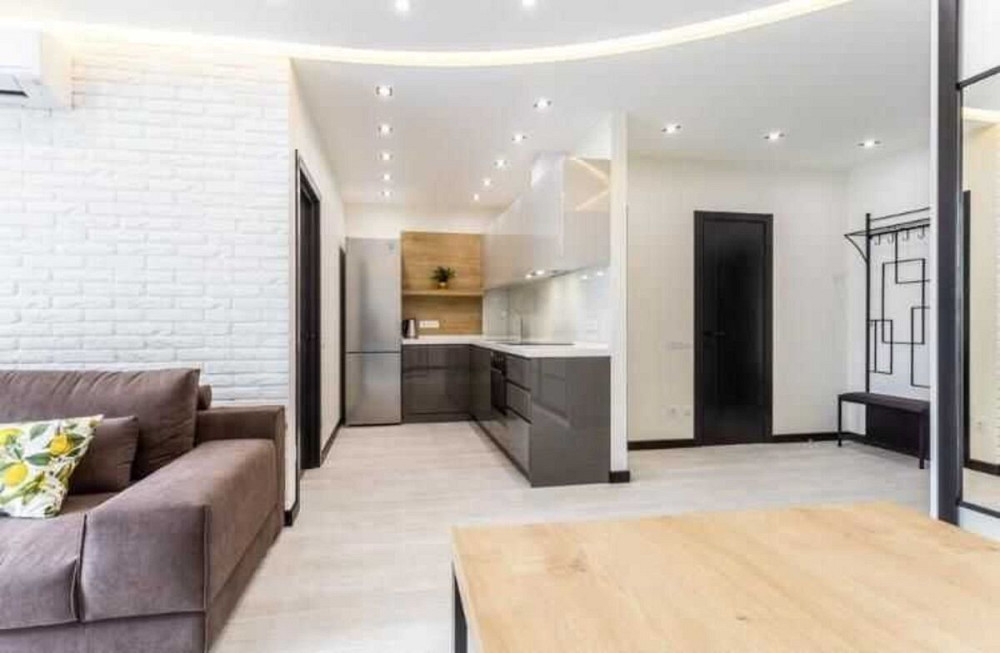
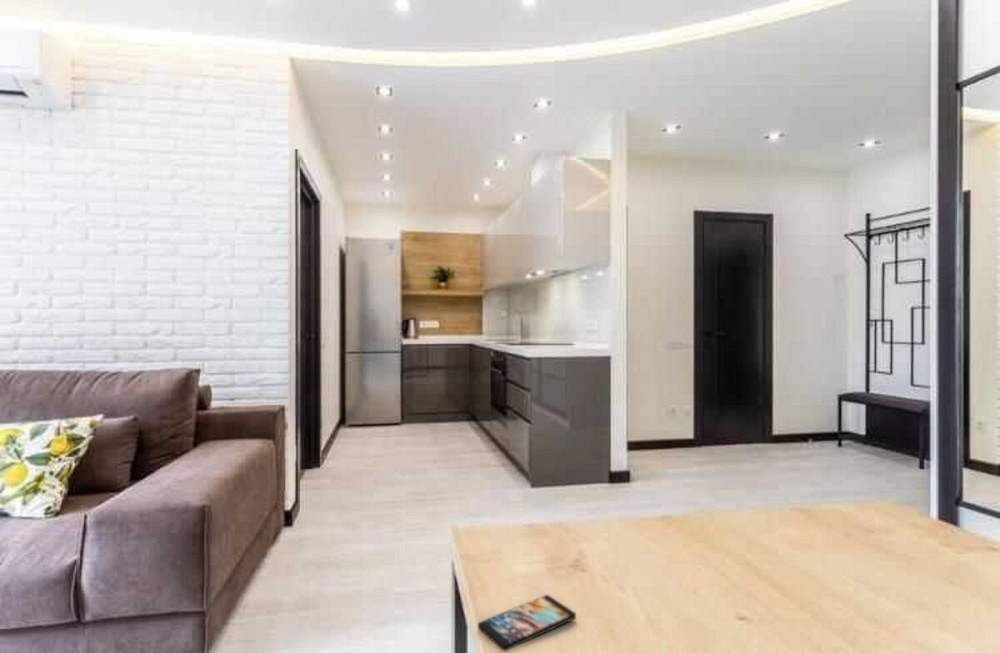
+ smartphone (527, 620)
